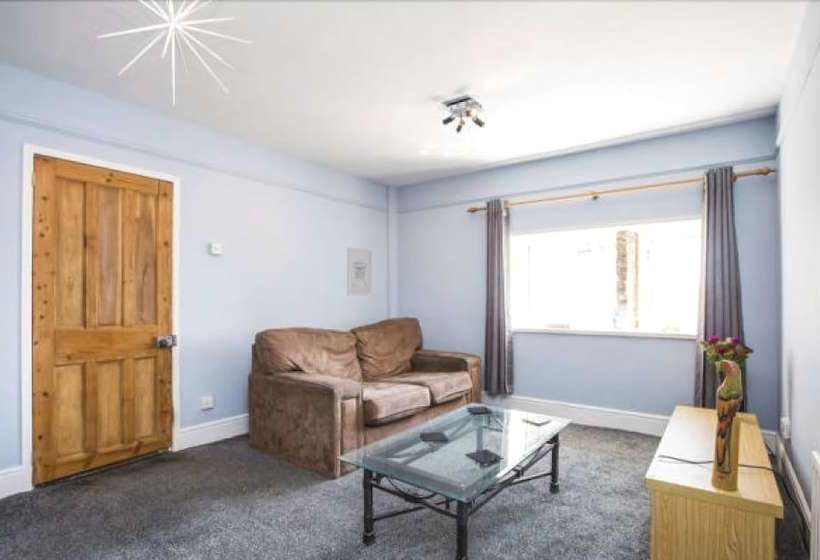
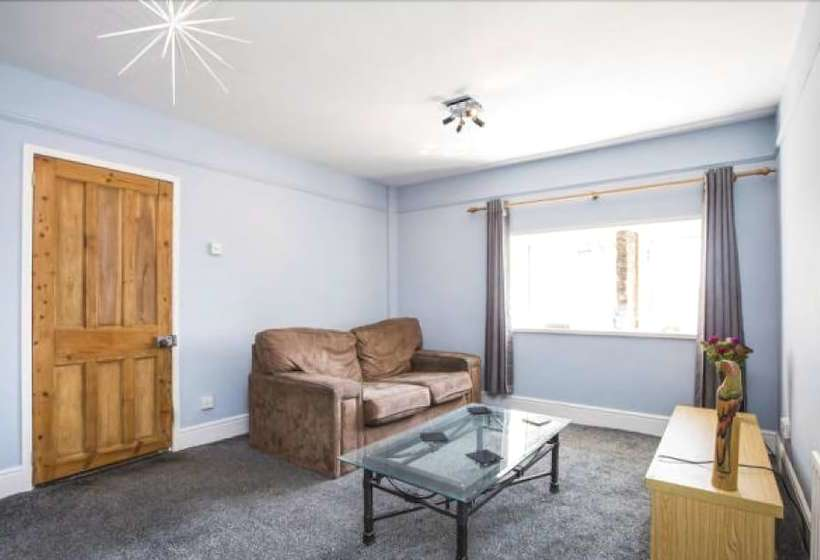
- wall art (360, 272)
